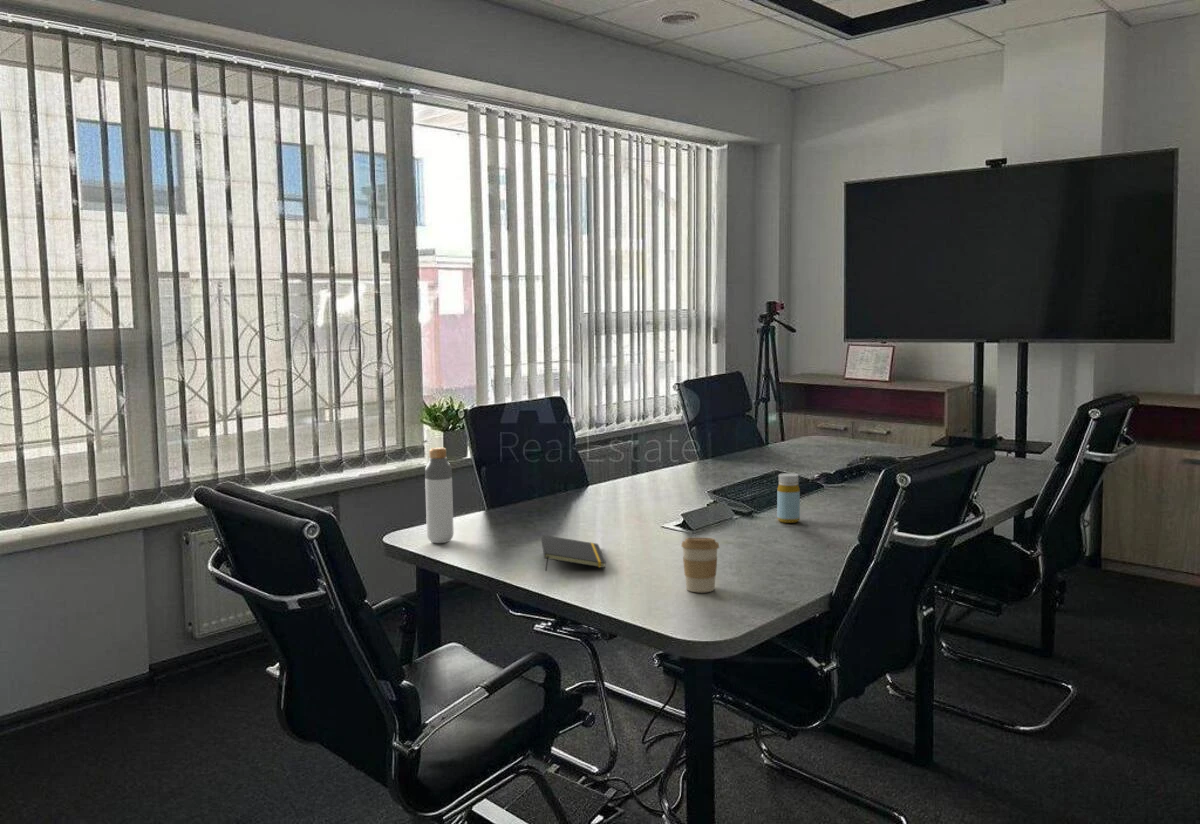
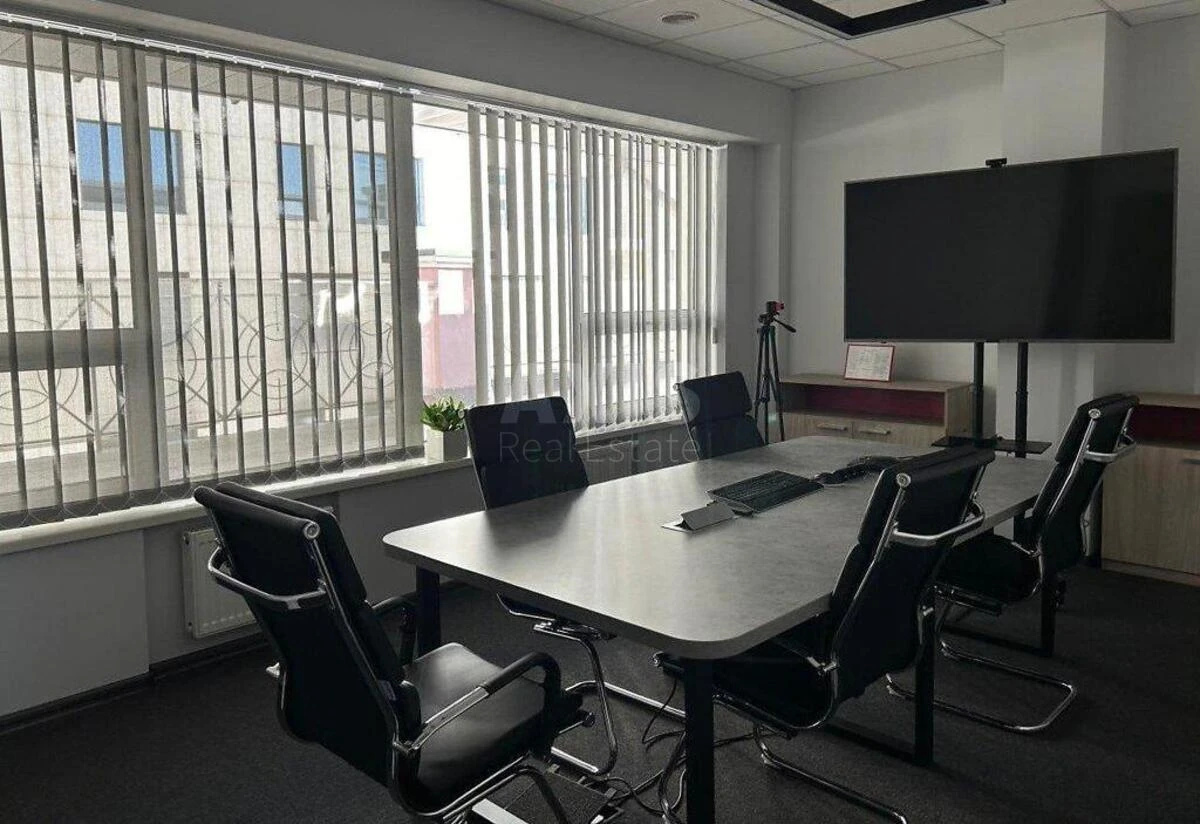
- bottle (439, 494)
- coffee cup (700, 562)
- bottle (788, 497)
- notepad (572, 550)
